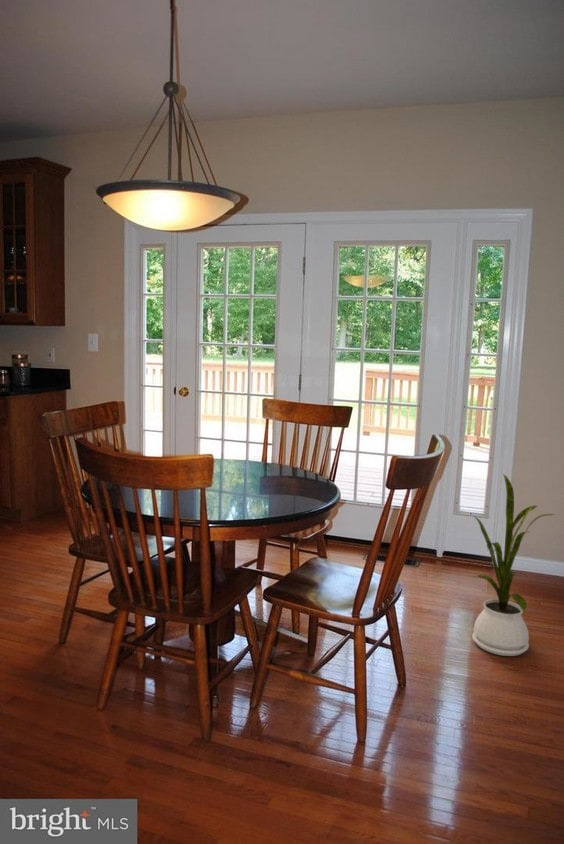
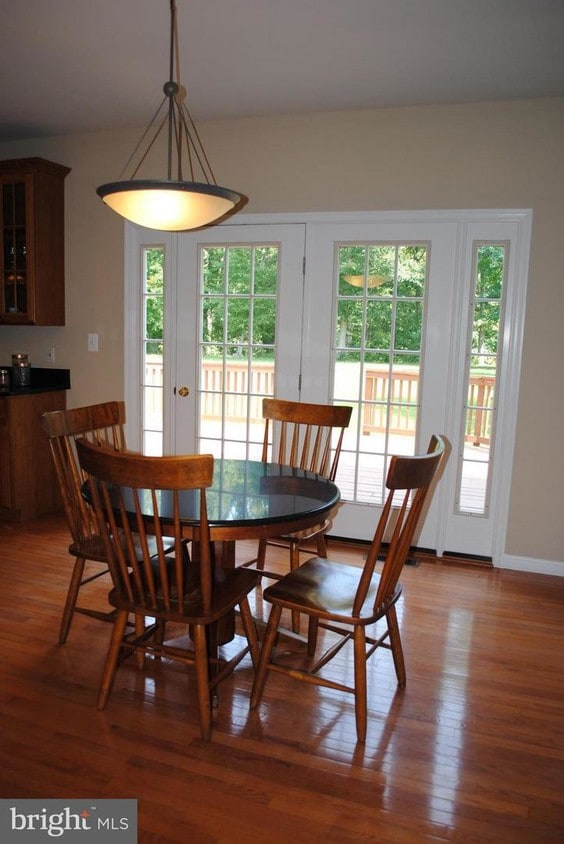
- house plant (507, 564)
